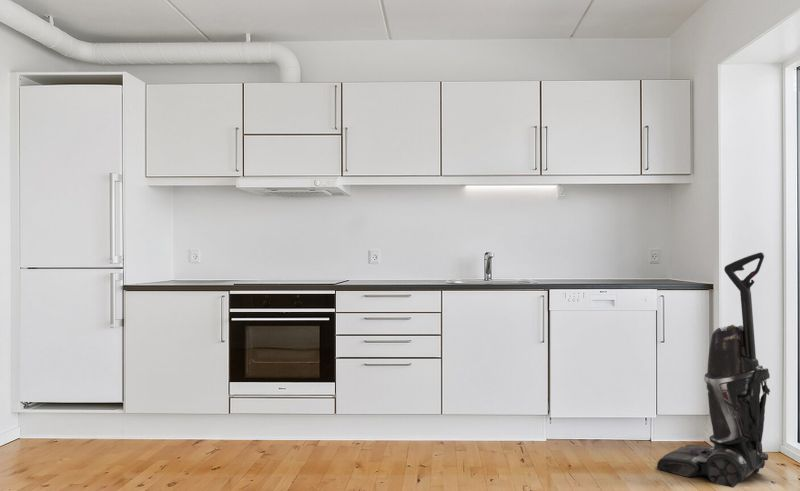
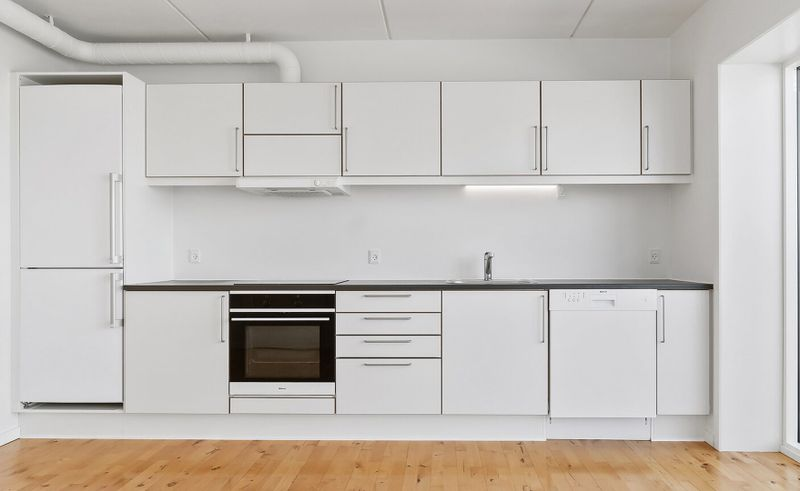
- vacuum cleaner (710, 361)
